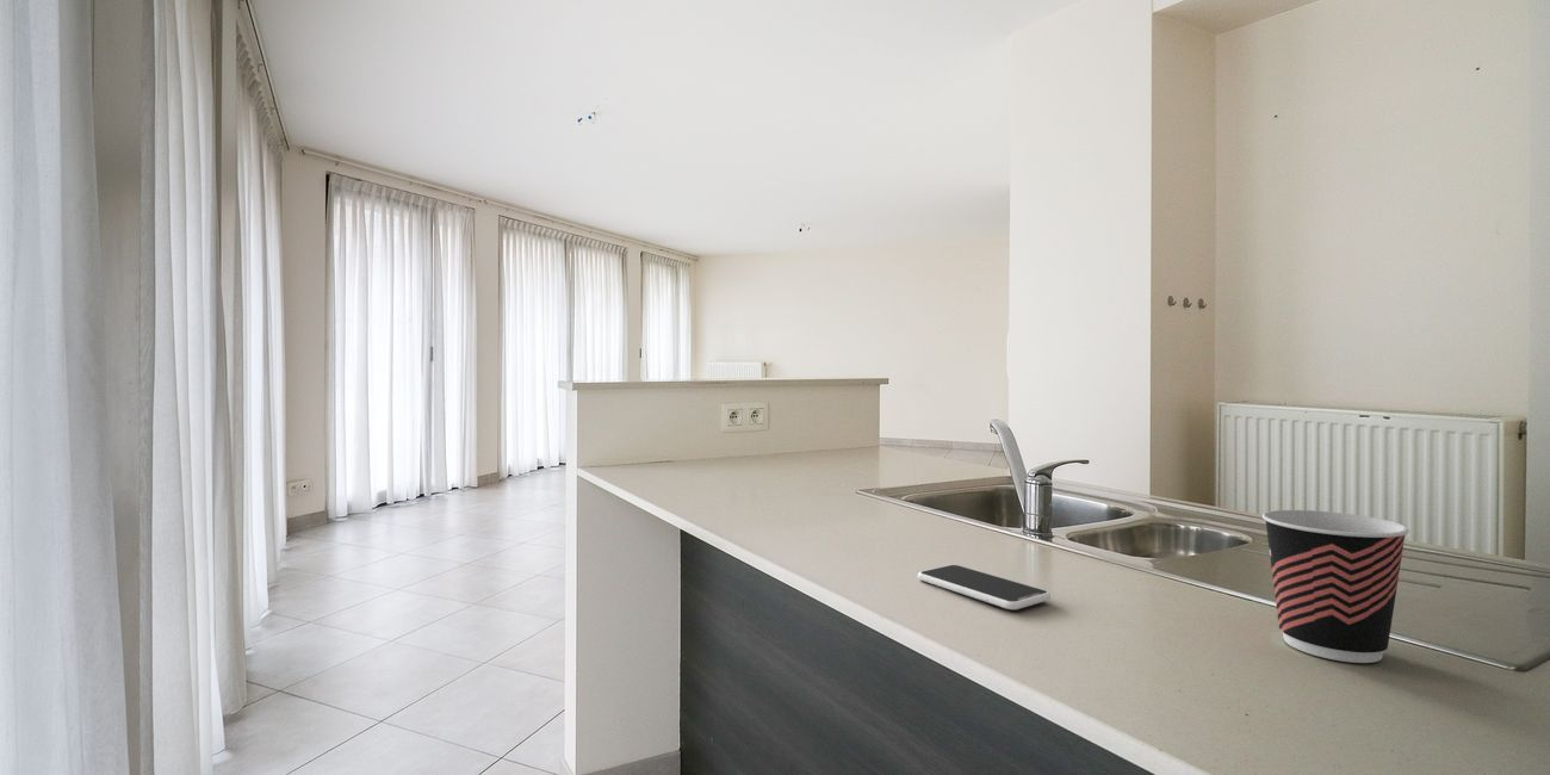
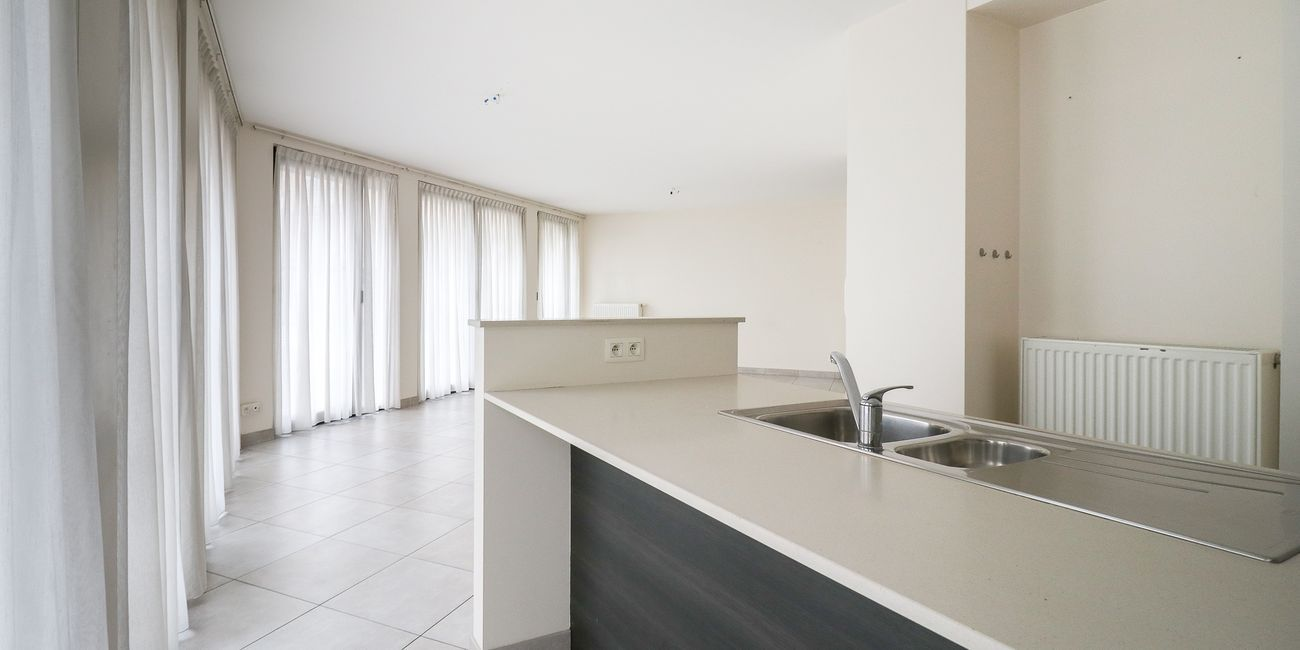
- cup (1331, 583)
- smartphone (980, 584)
